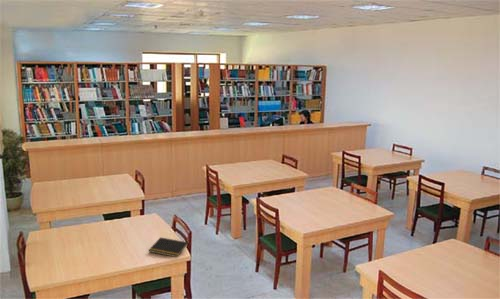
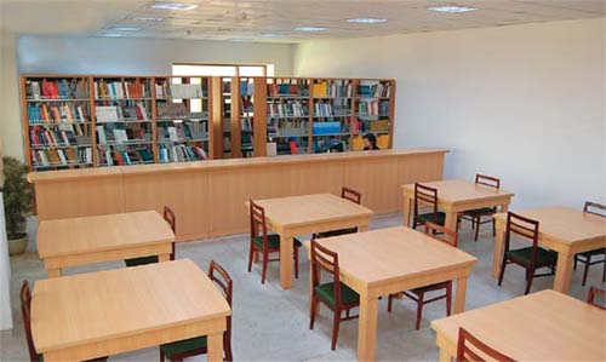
- notepad (168, 246)
